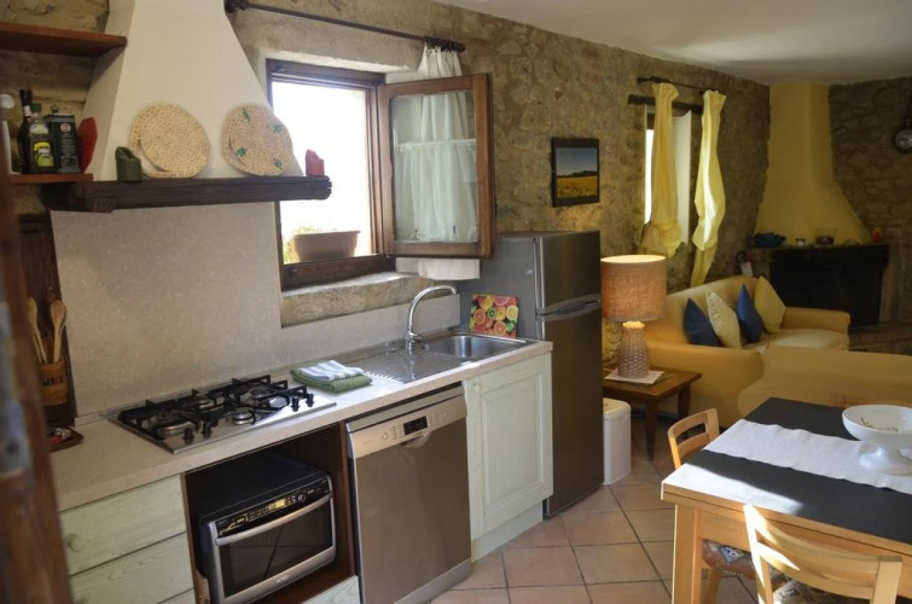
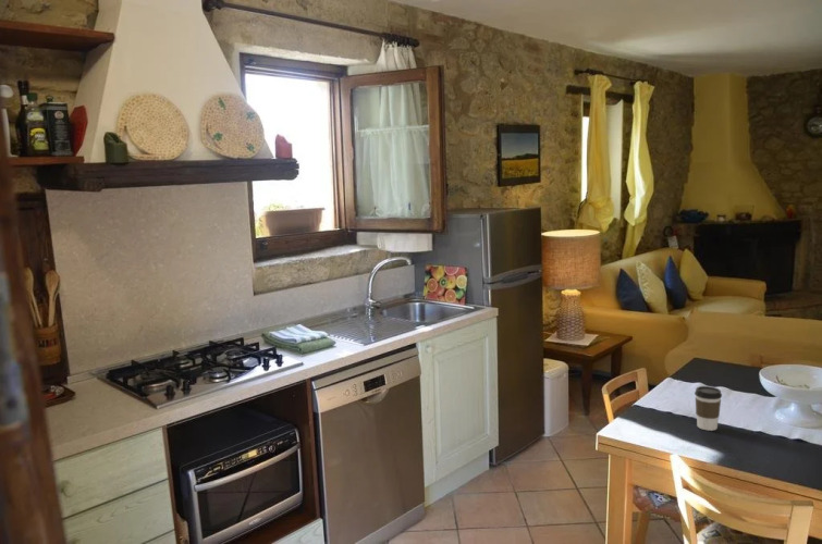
+ coffee cup (708, 408)
